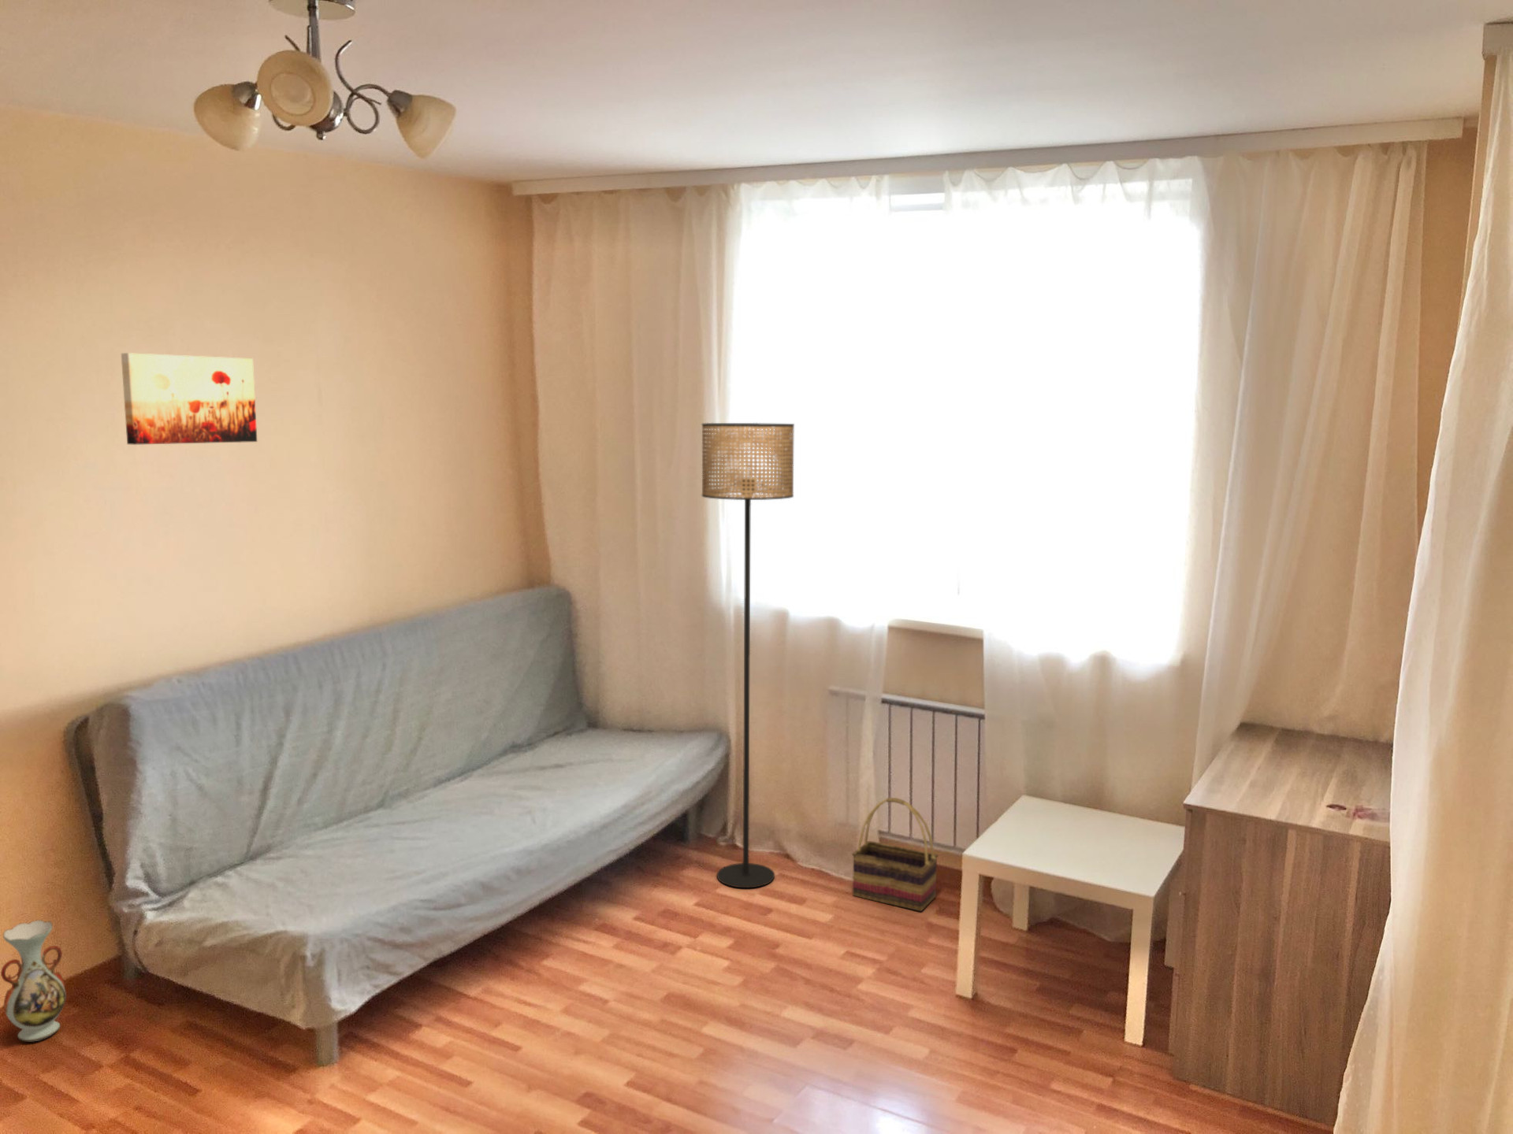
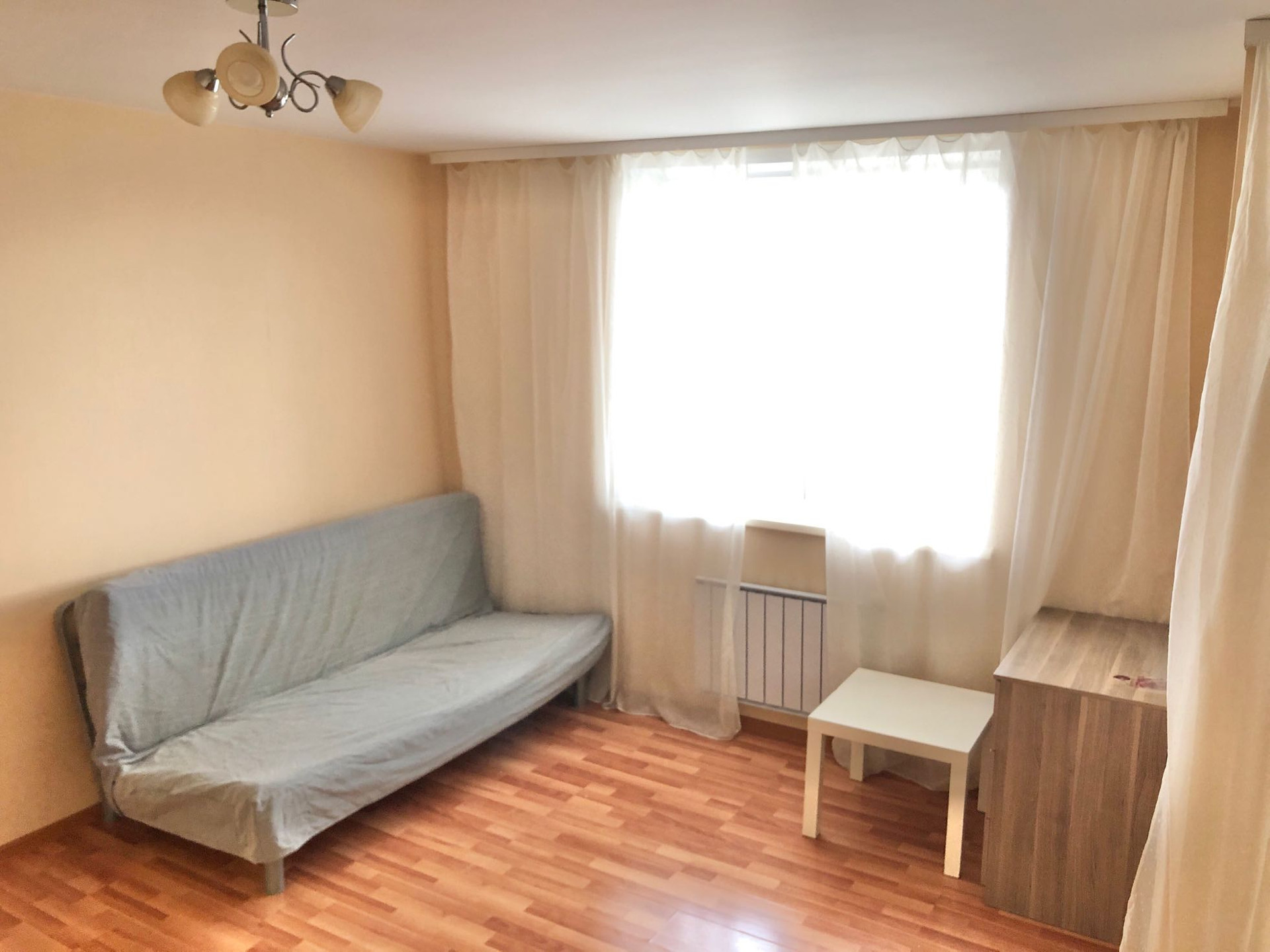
- floor lamp (746, 656)
- wall art (192, 399)
- basket (895, 847)
- vase (33, 982)
